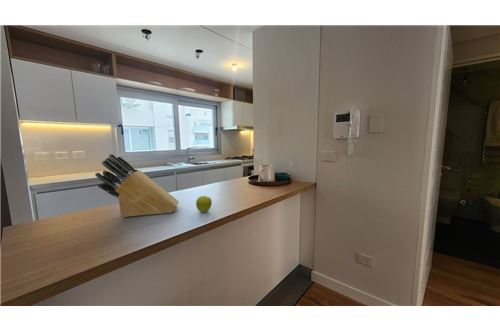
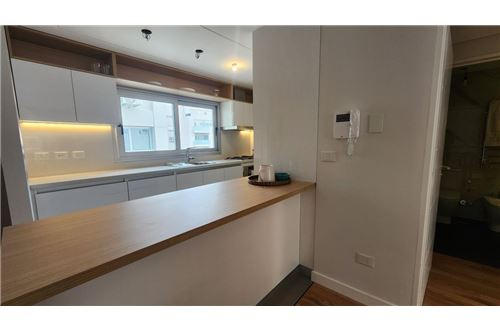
- fruit (204, 203)
- knife block (140, 183)
